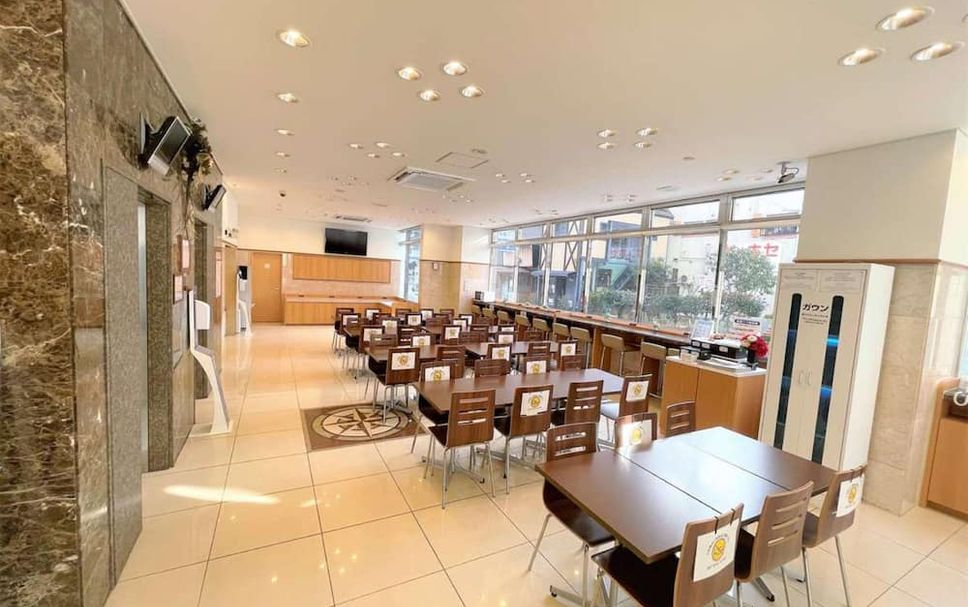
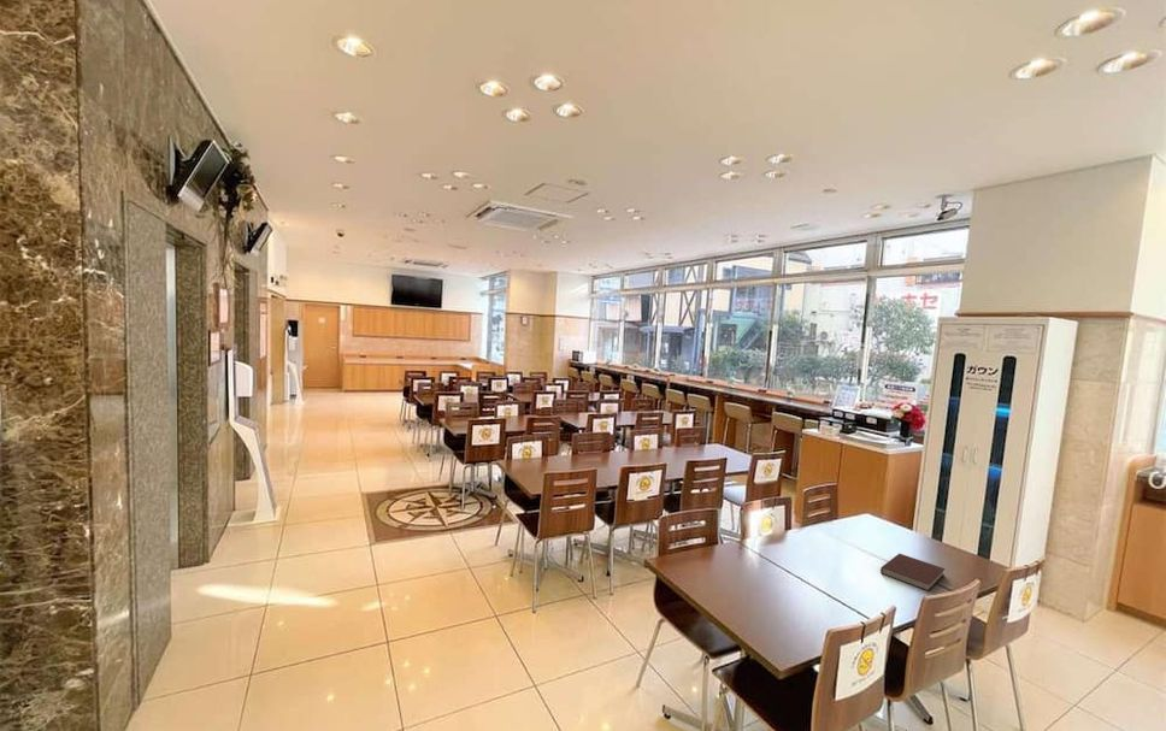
+ notebook (912, 571)
